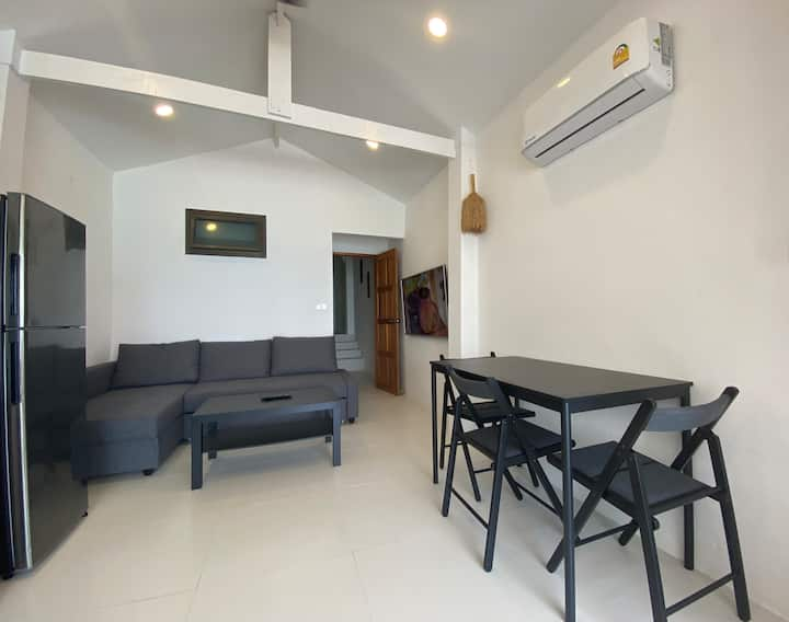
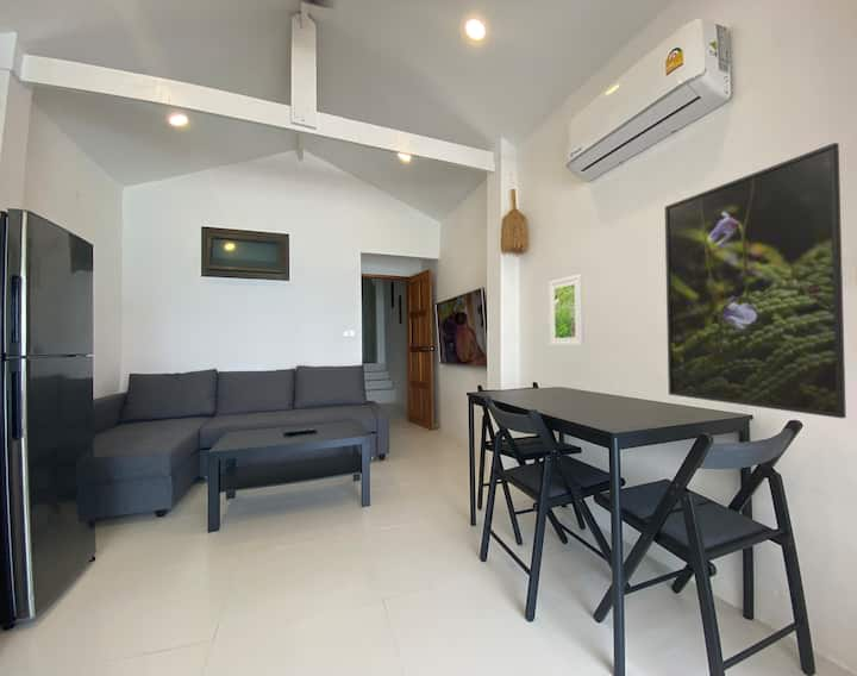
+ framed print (564, 312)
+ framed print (738, 292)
